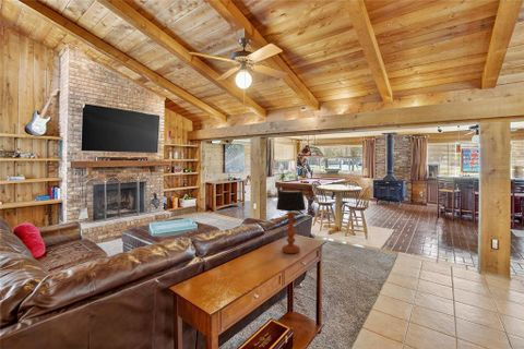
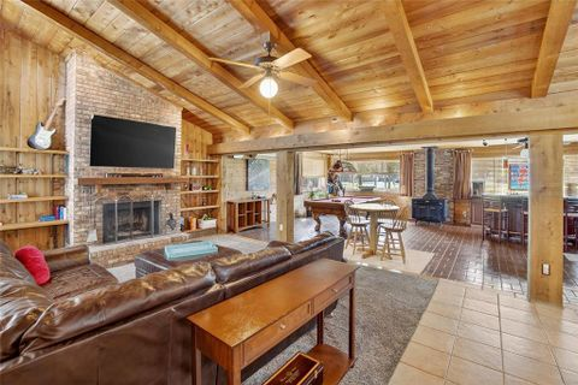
- table lamp (290, 220)
